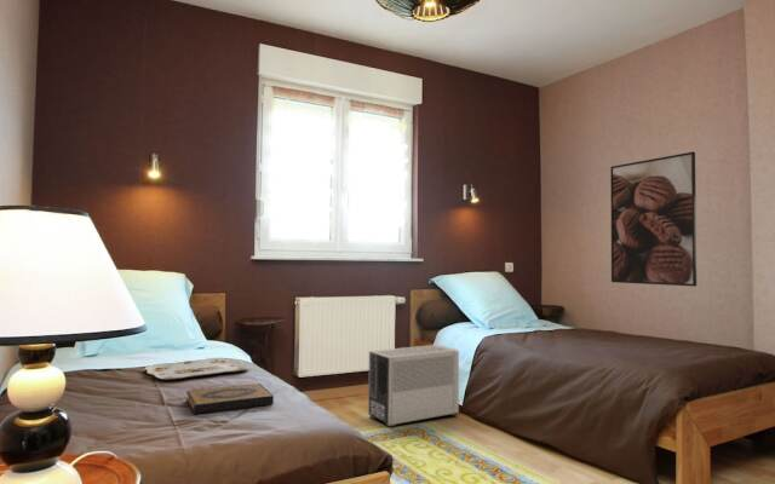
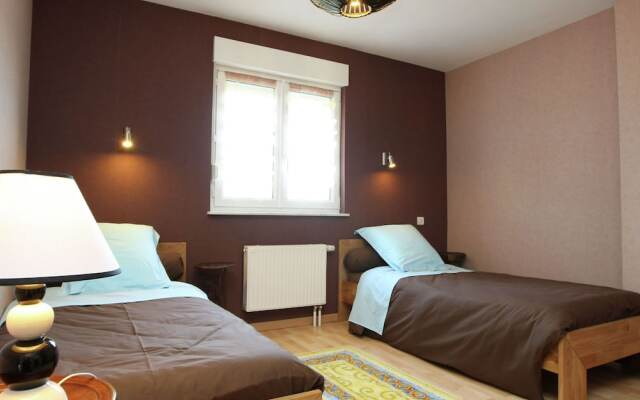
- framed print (650, 221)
- serving tray (197, 368)
- air purifier (414, 384)
- hardback book (229, 397)
